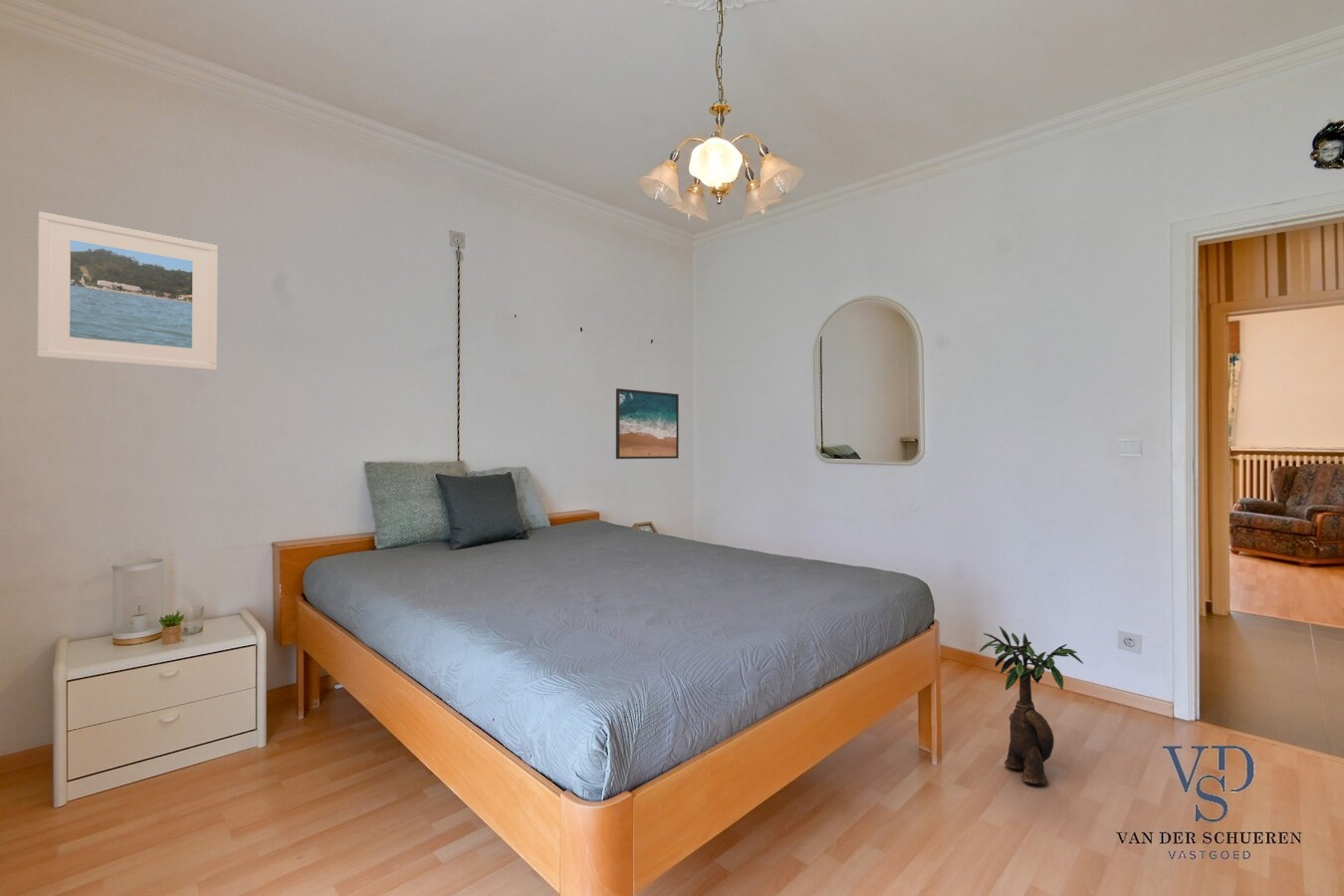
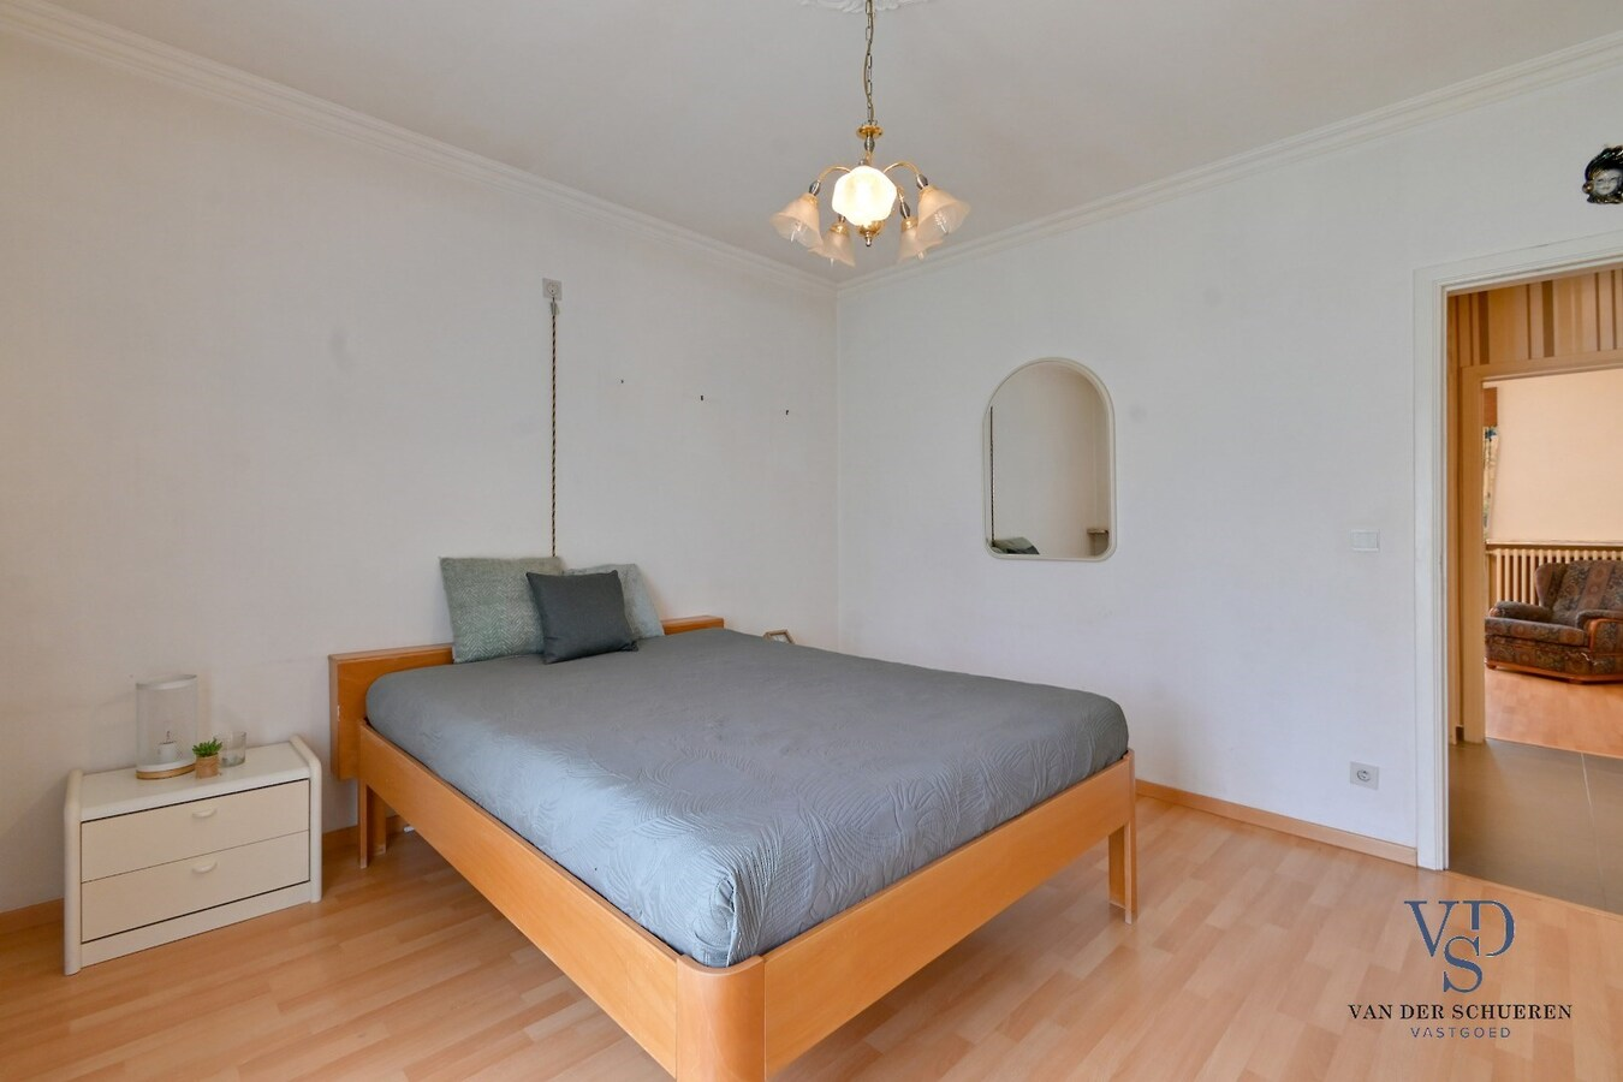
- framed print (133, 297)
- decorative plant (1019, 697)
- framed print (648, 424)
